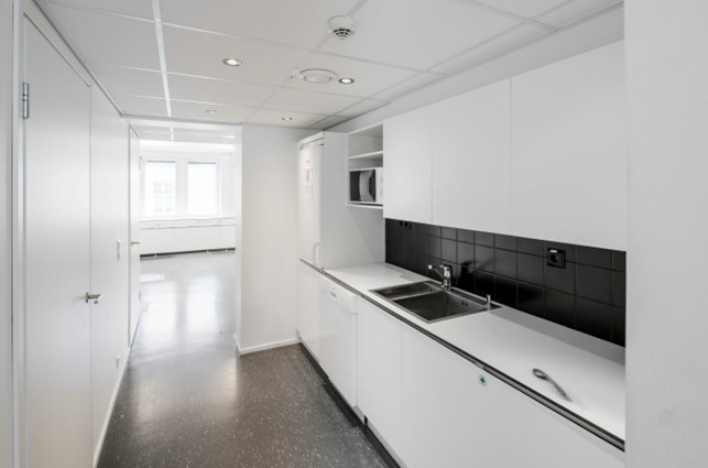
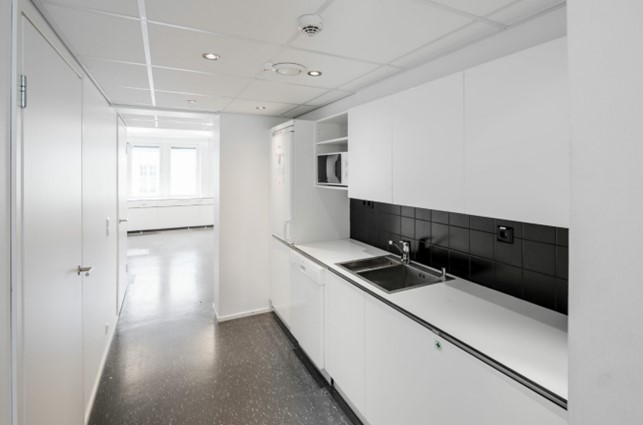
- soupspoon (549, 380)
